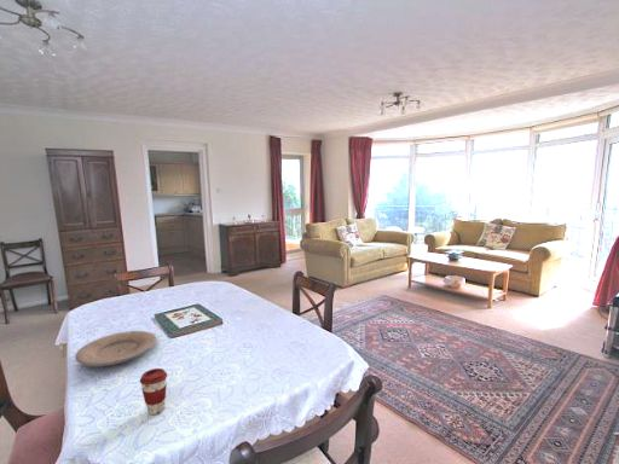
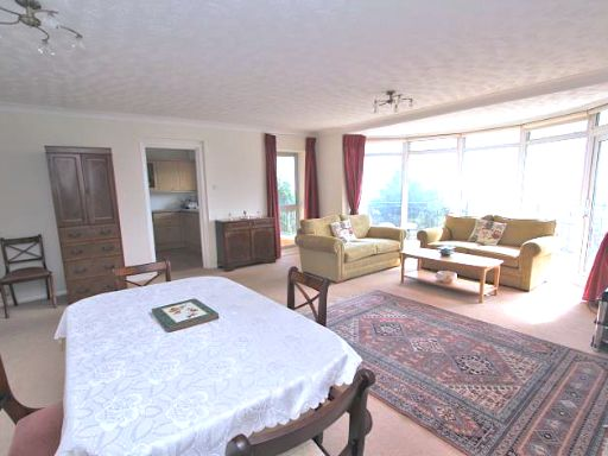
- plate (118, 349)
- coffee cup (155, 392)
